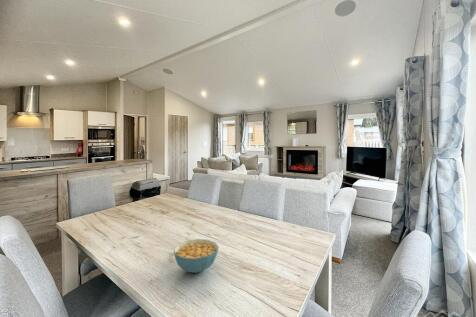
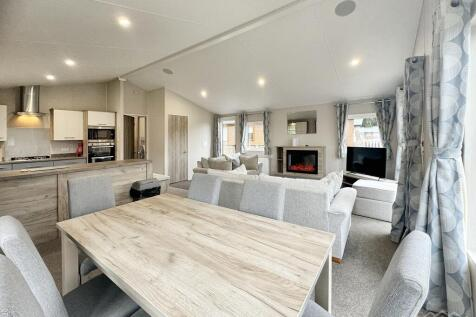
- cereal bowl (196, 258)
